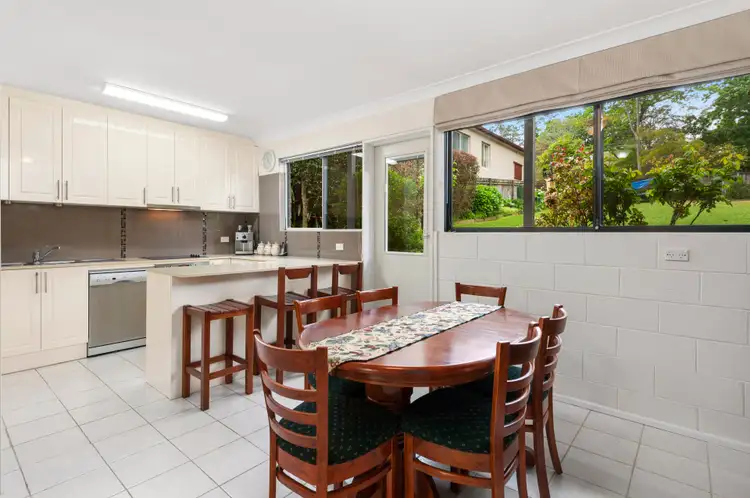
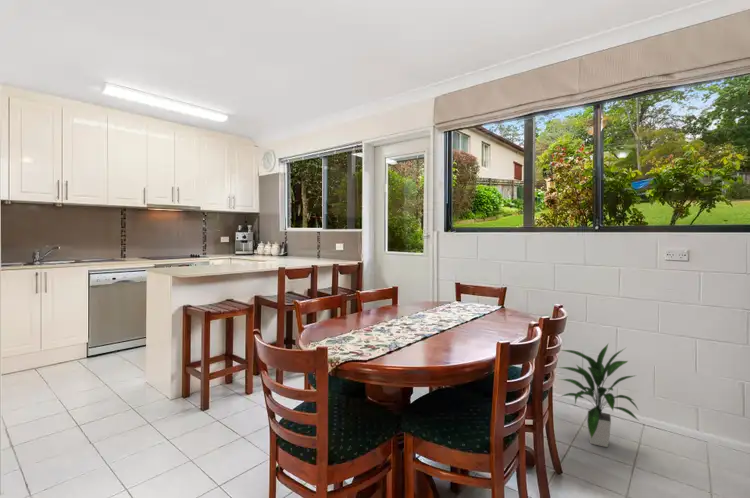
+ indoor plant (597, 393)
